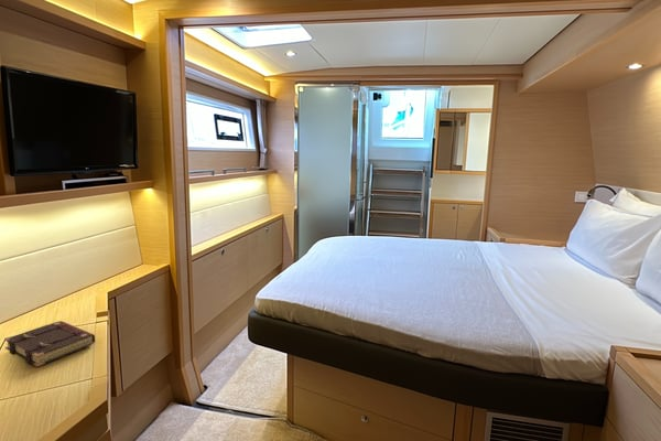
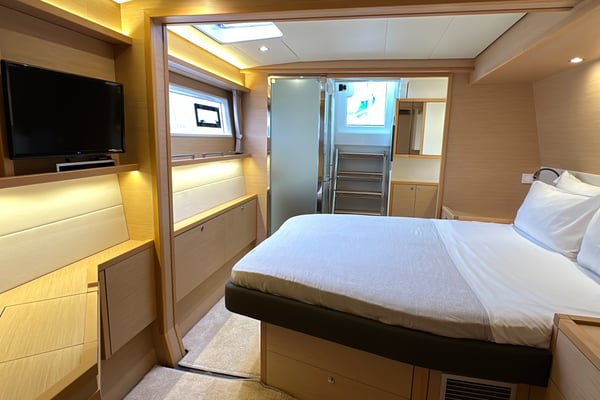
- book (50, 341)
